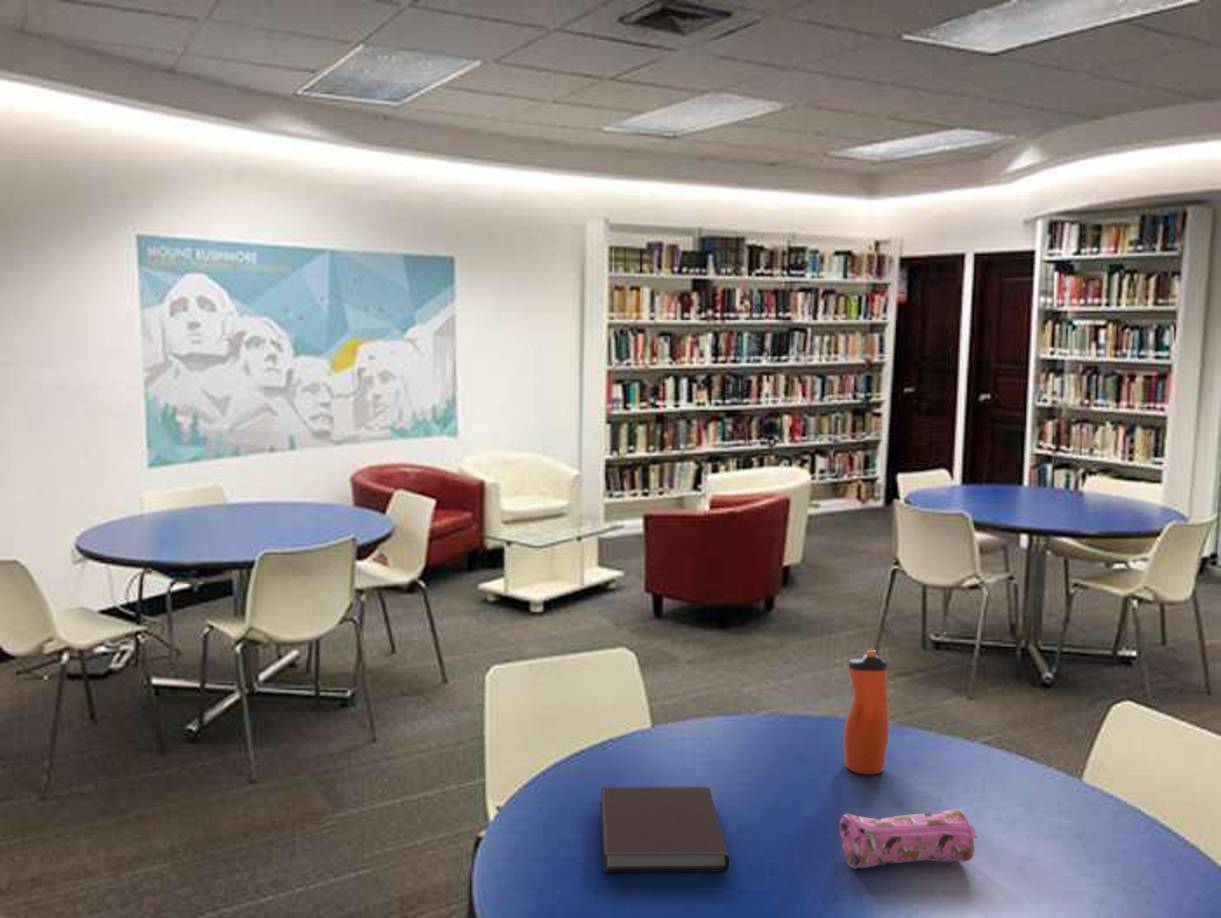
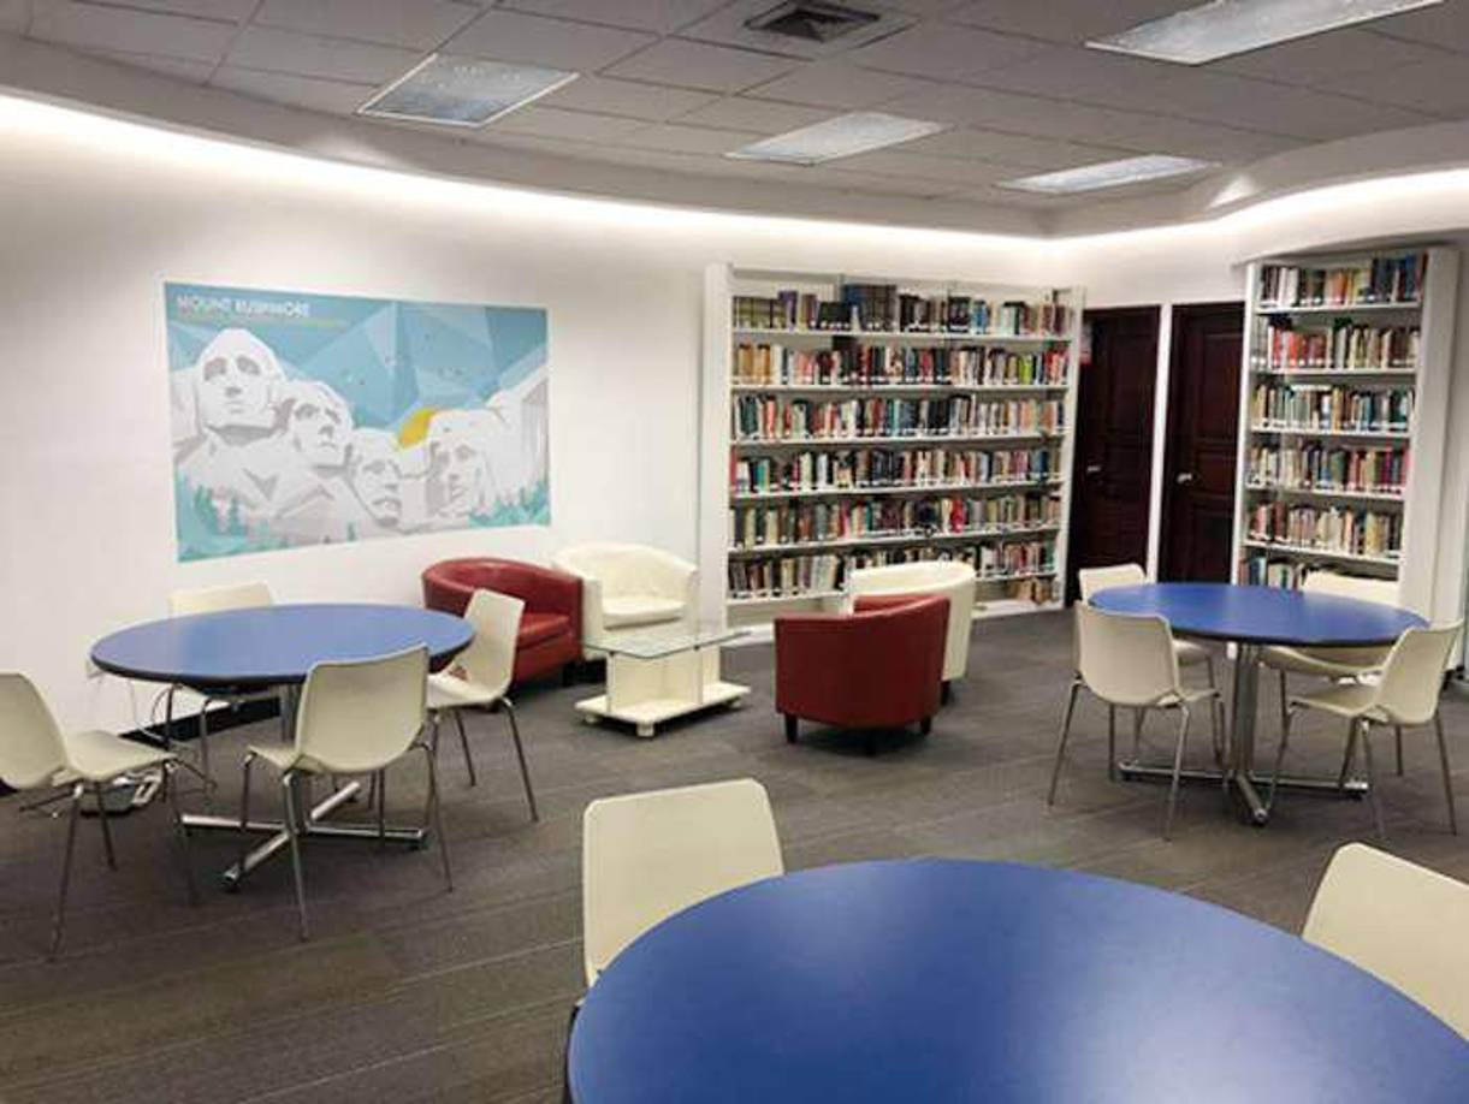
- notebook (660, 826)
- water bottle (867, 708)
- pencil case (906, 837)
